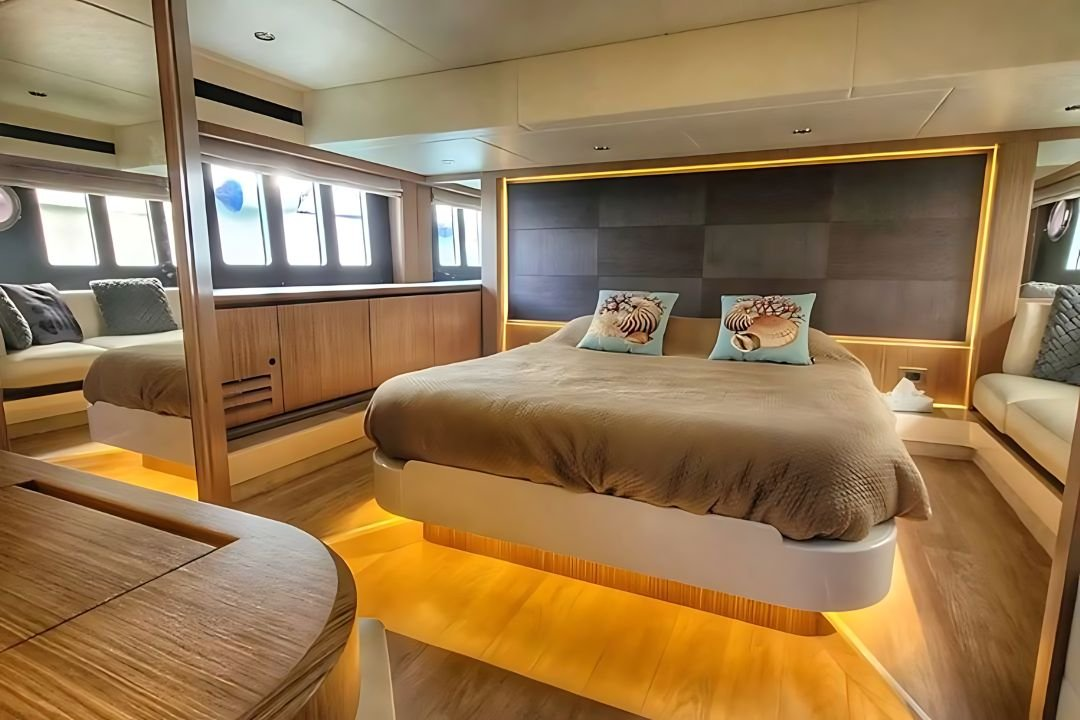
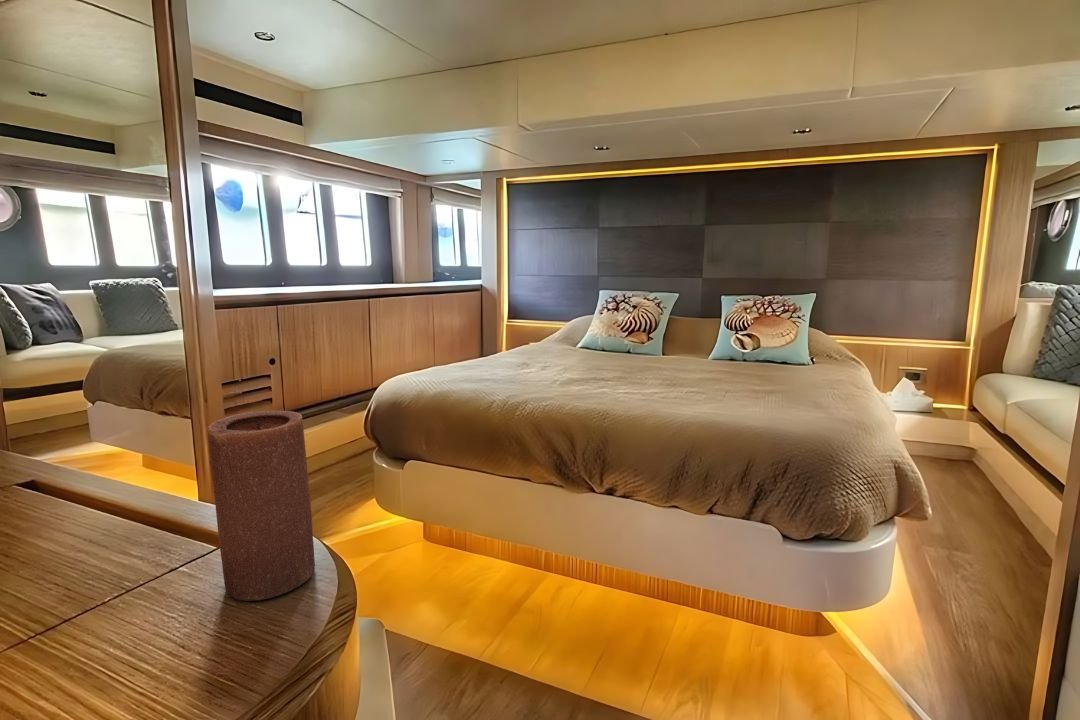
+ candle (264, 500)
